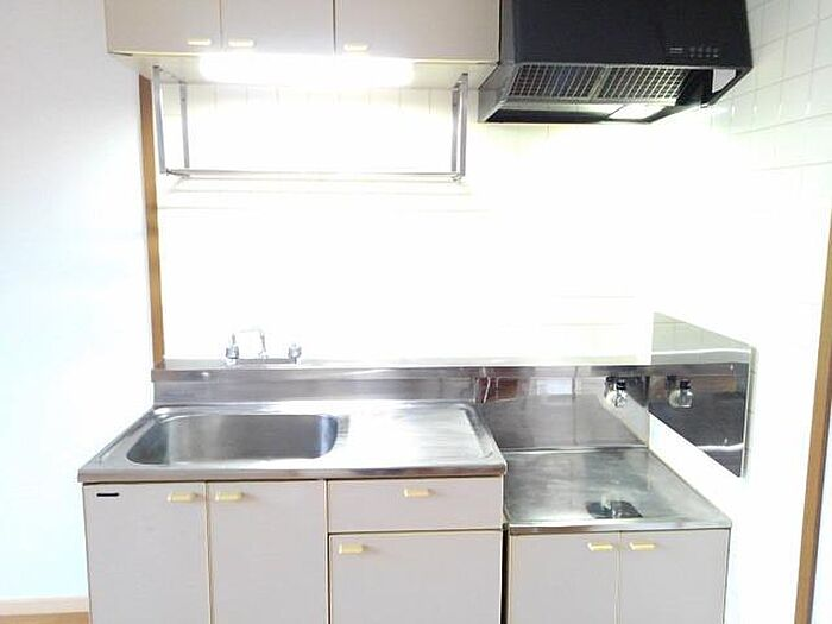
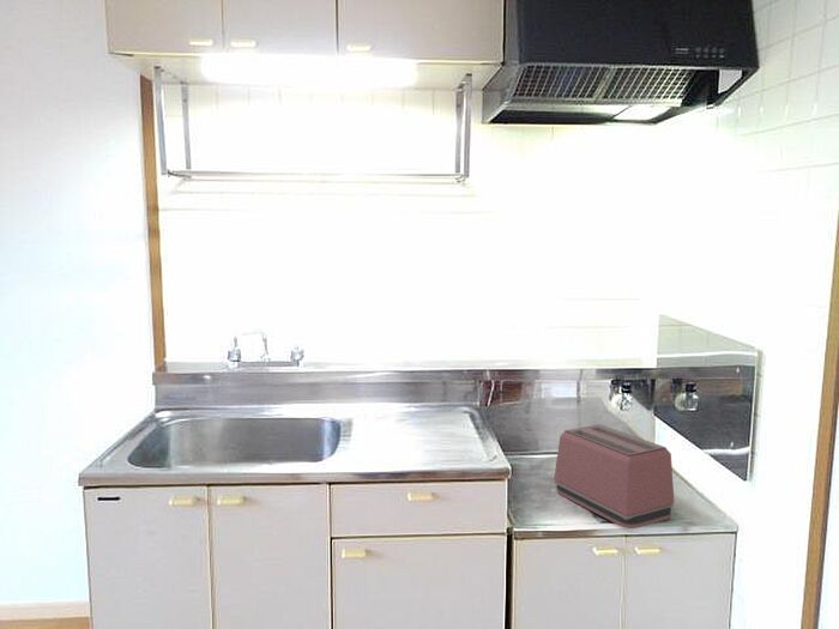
+ toaster (609, 470)
